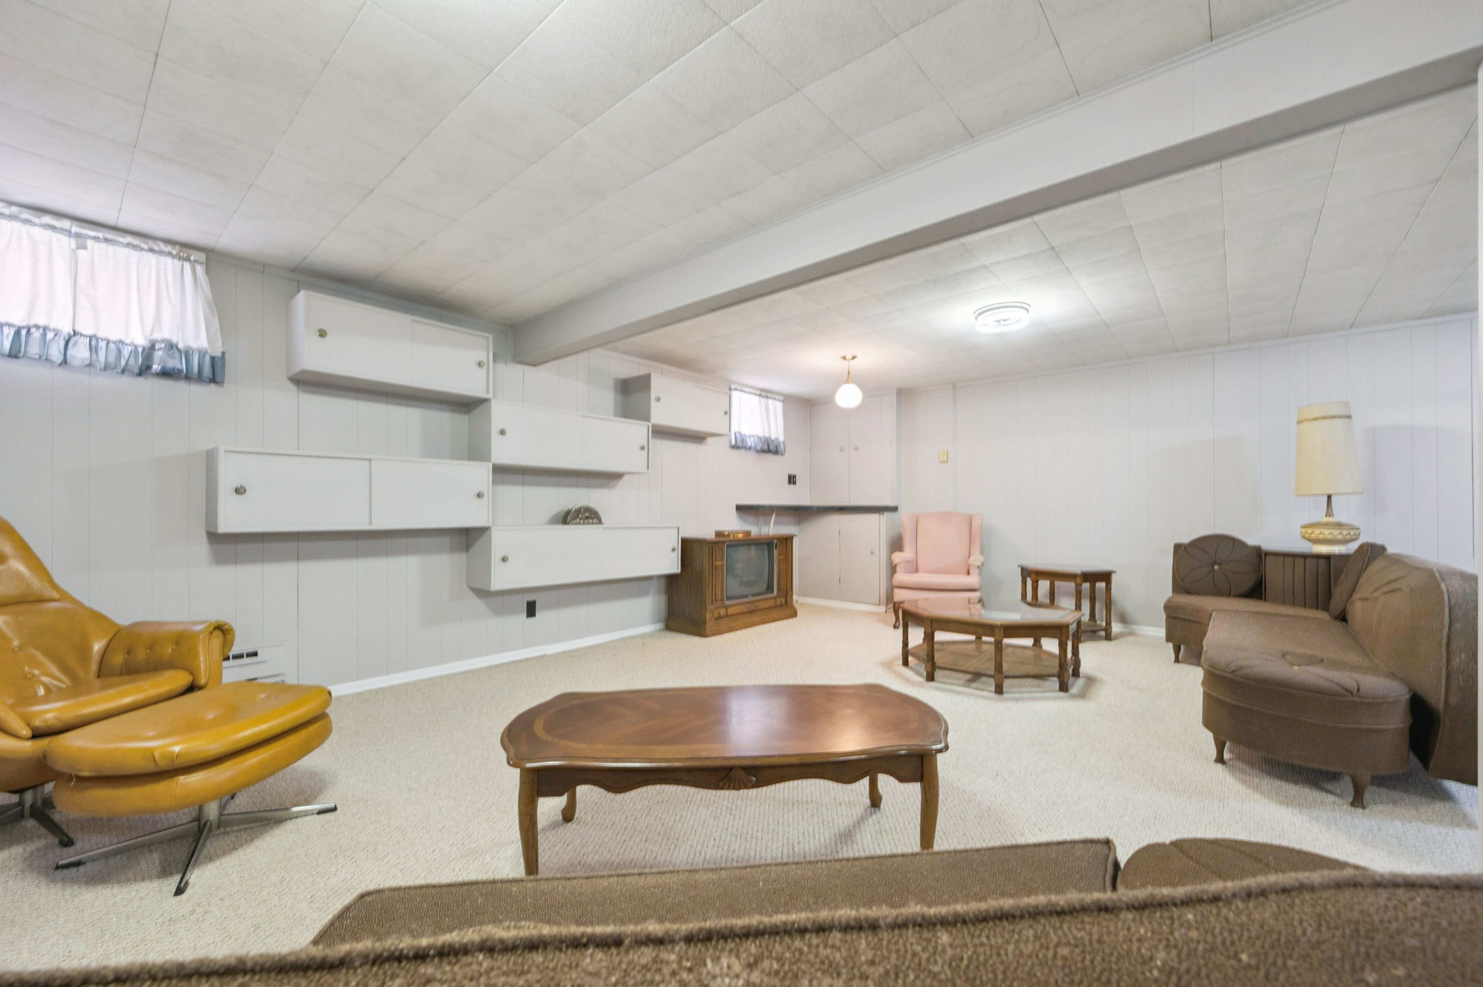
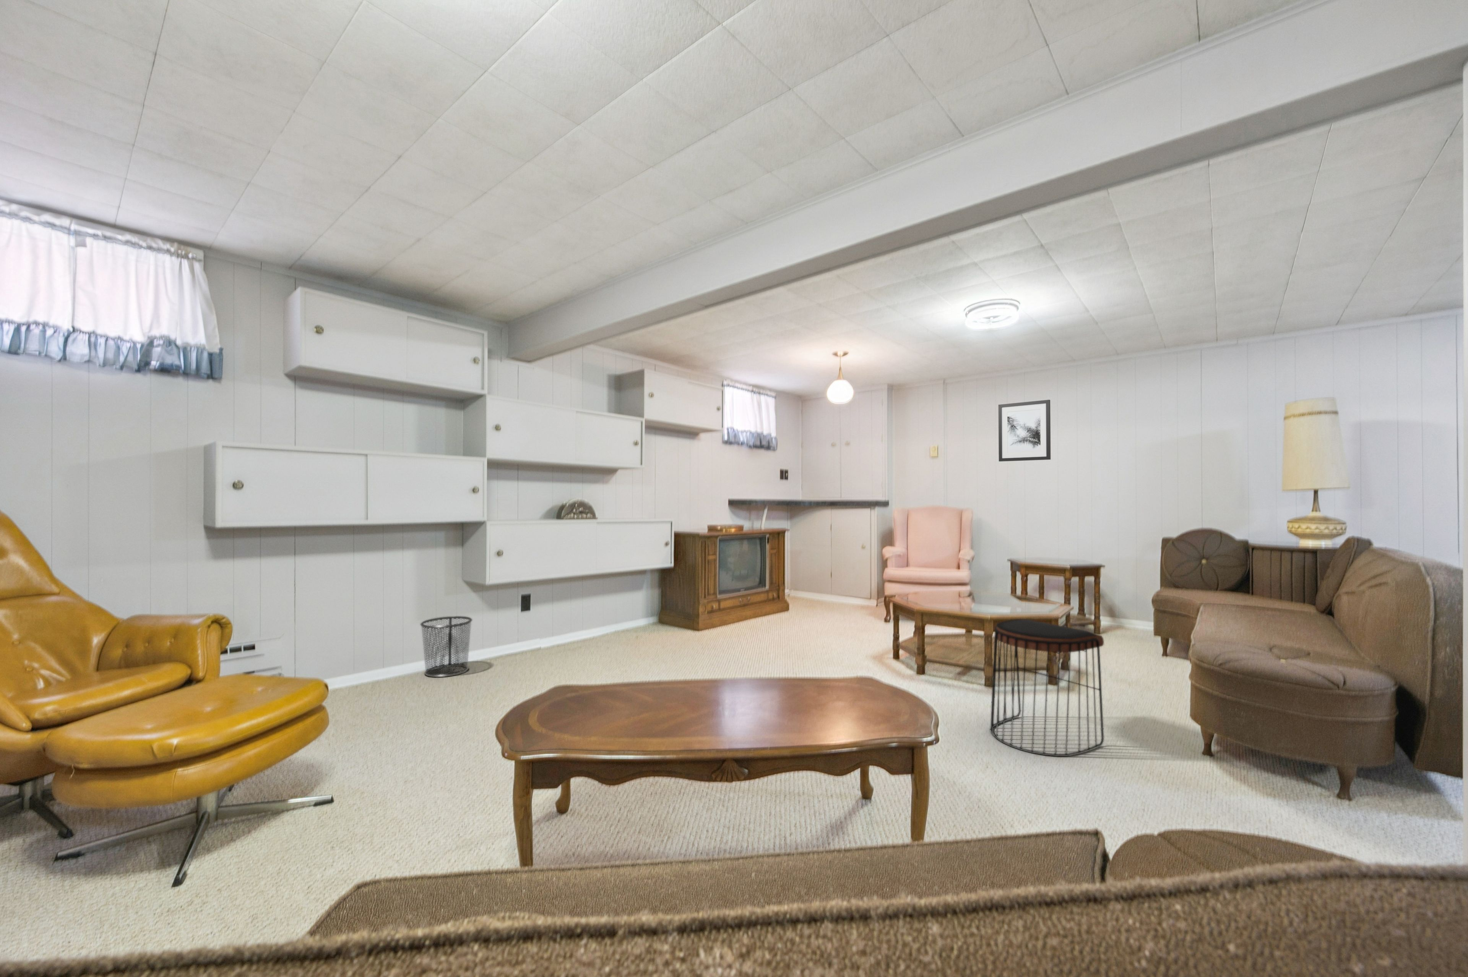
+ waste bin (446, 647)
+ stool (1036, 683)
+ wall art (1024, 432)
